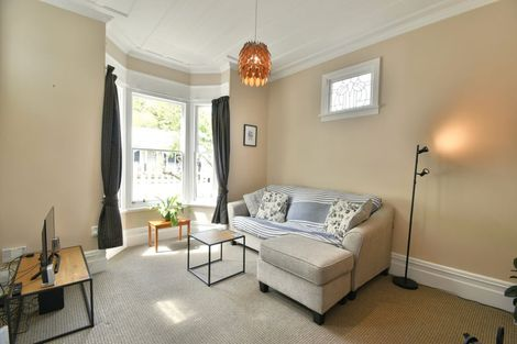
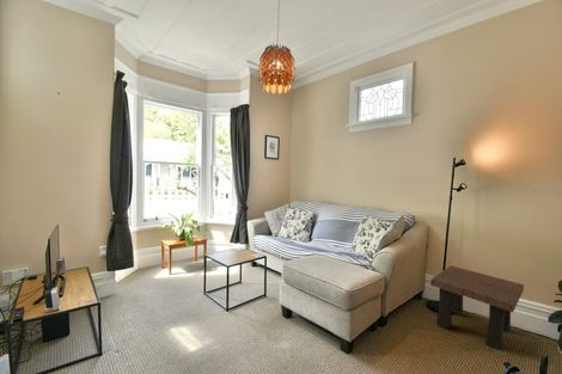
+ side table (477, 300)
